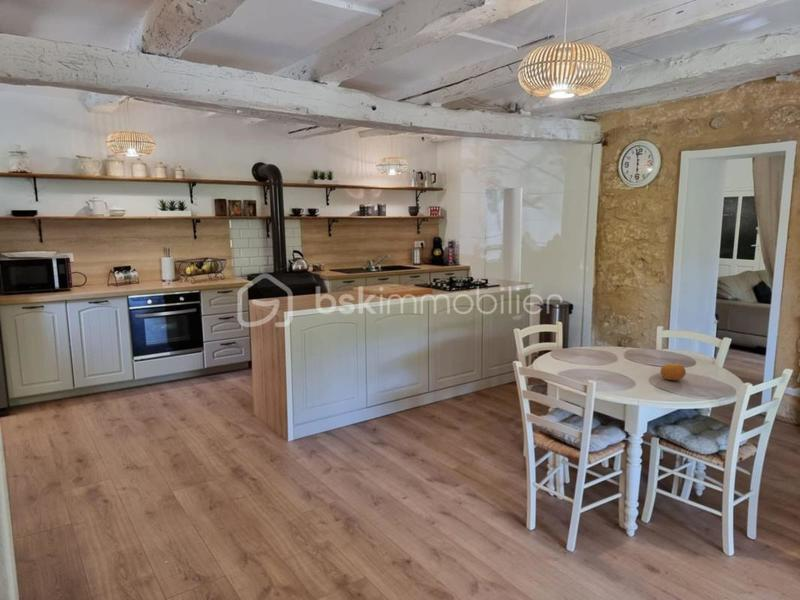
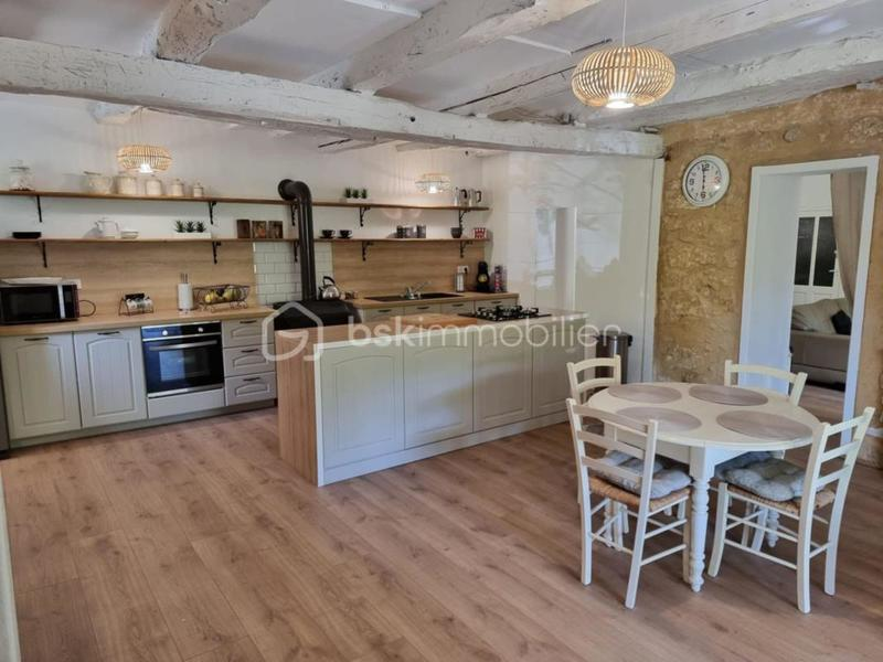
- fruit (673, 371)
